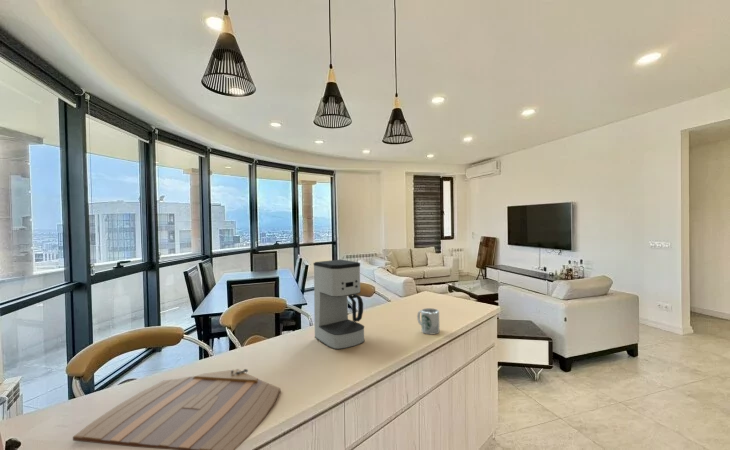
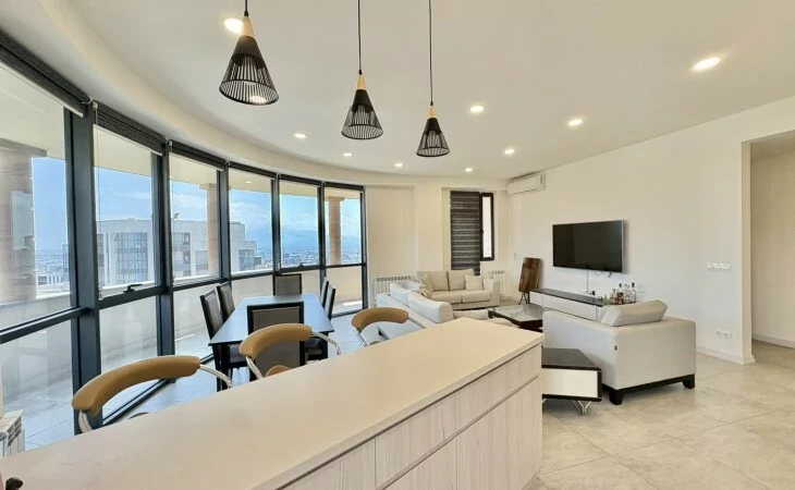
- coffee maker (342, 300)
- cutting board (202, 398)
- mug (427, 320)
